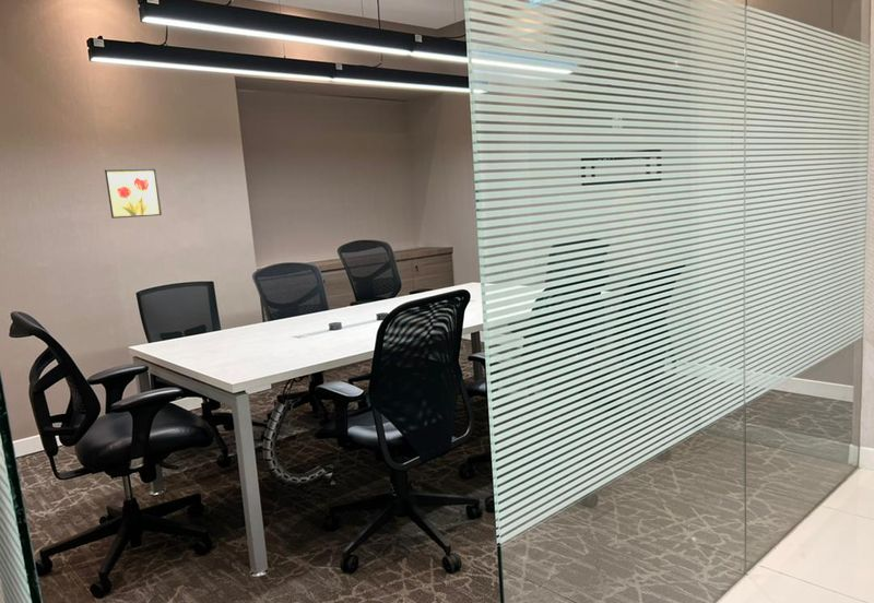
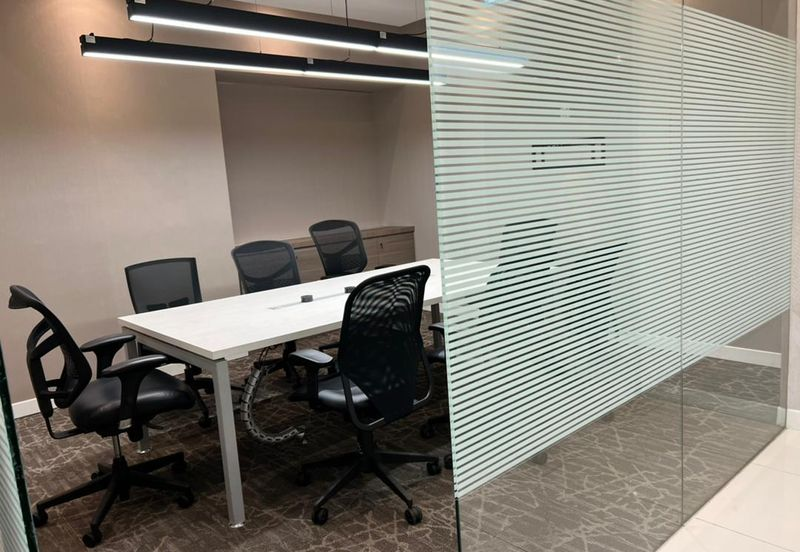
- wall art (133, 192)
